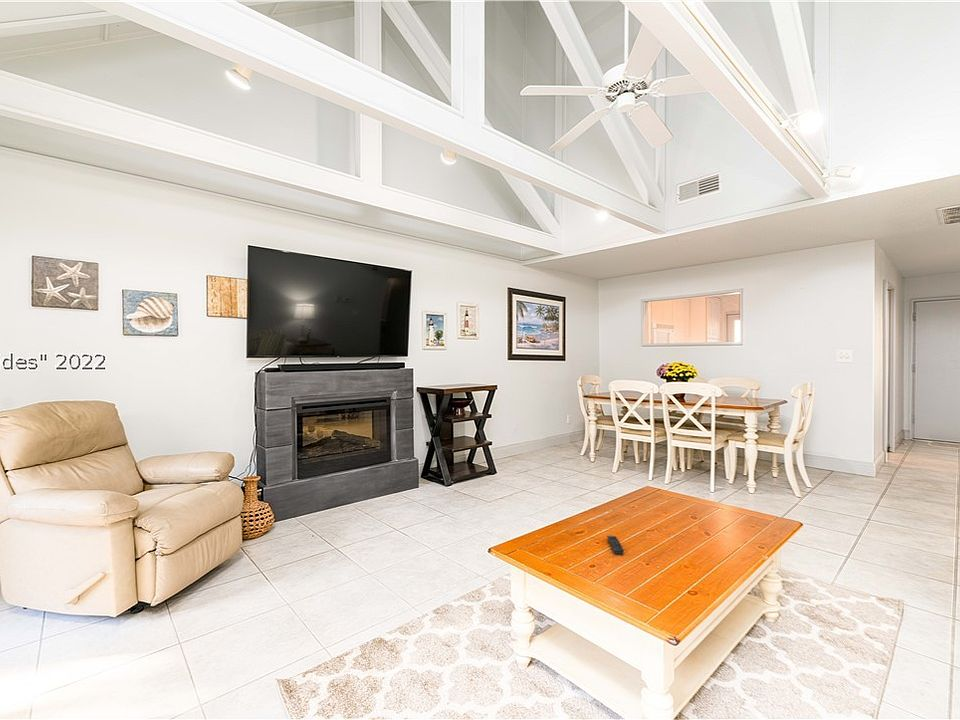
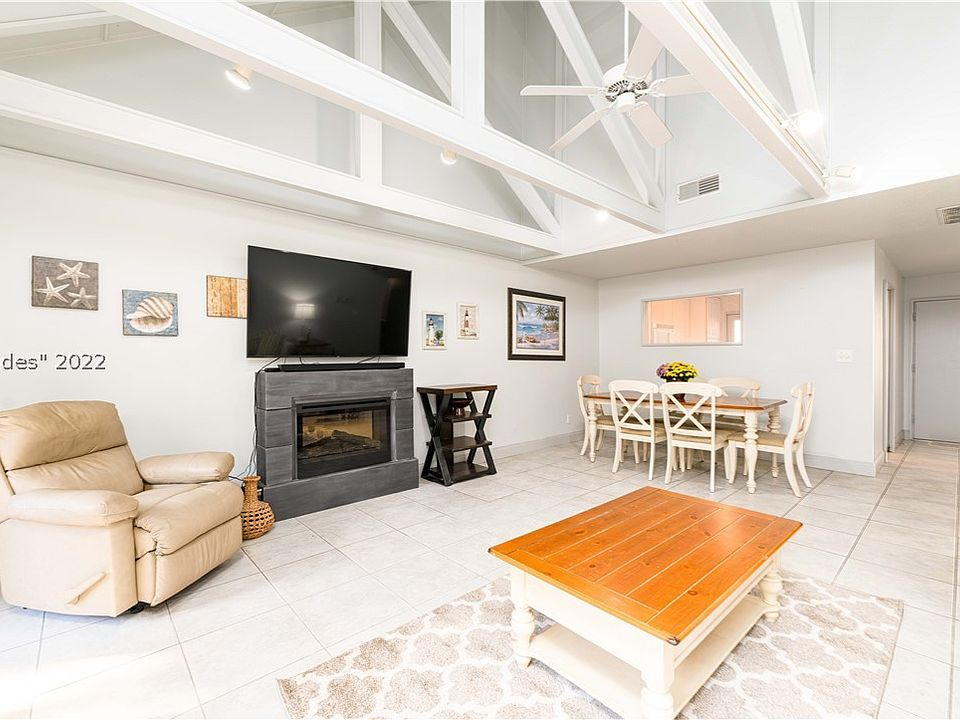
- remote control (614, 543)
